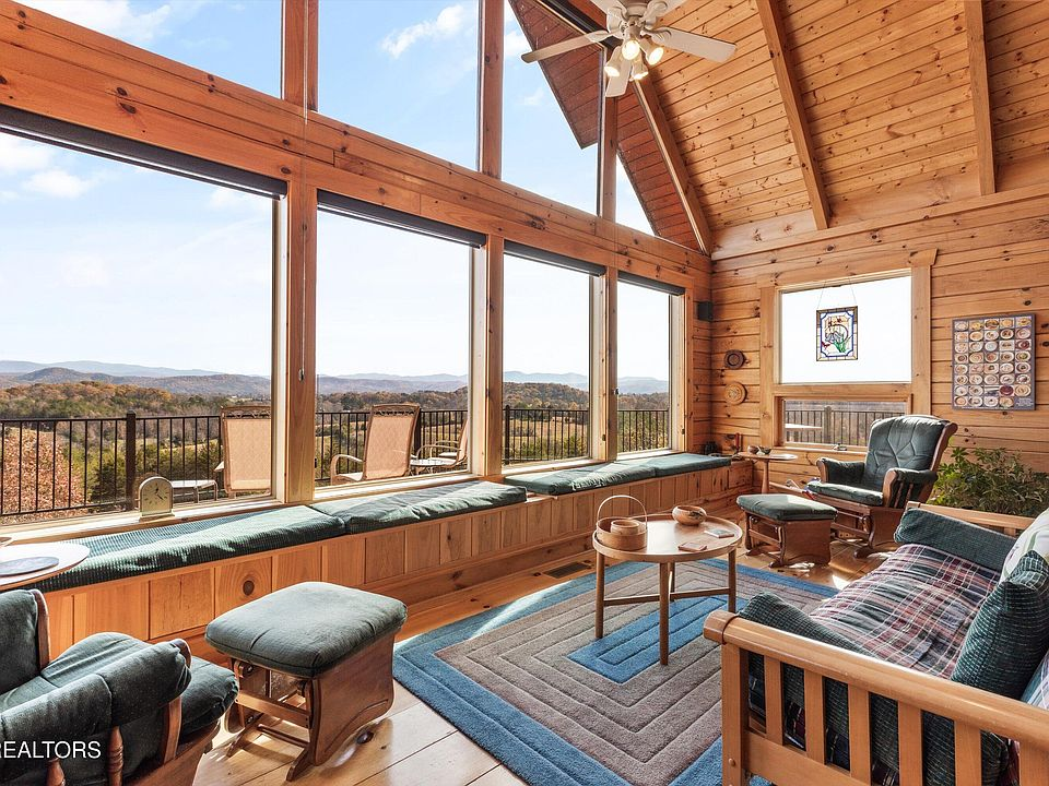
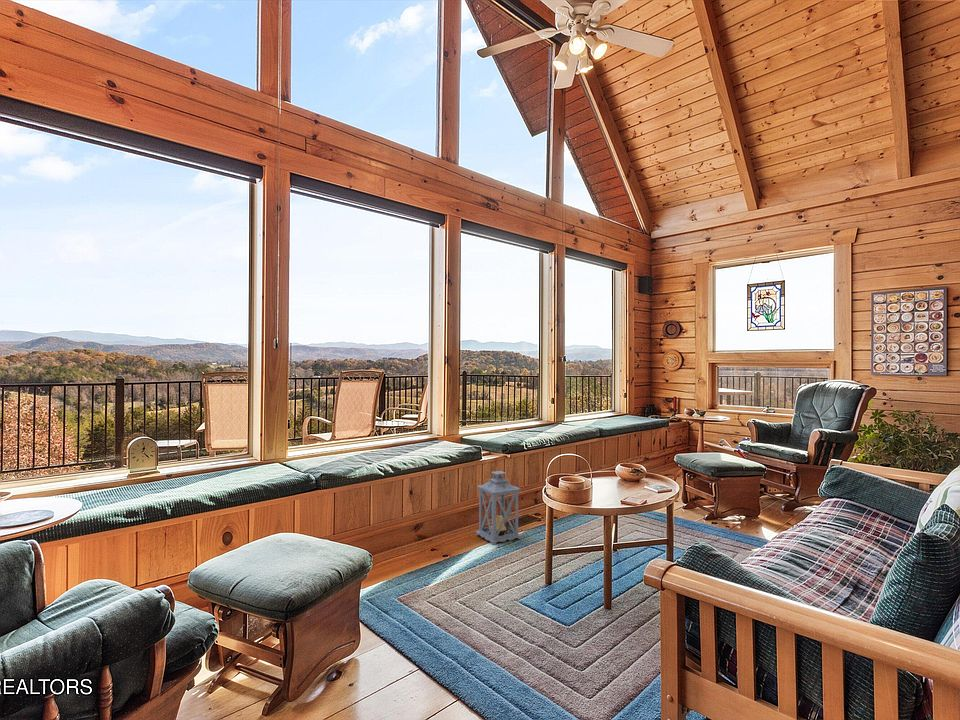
+ lantern (499, 504)
